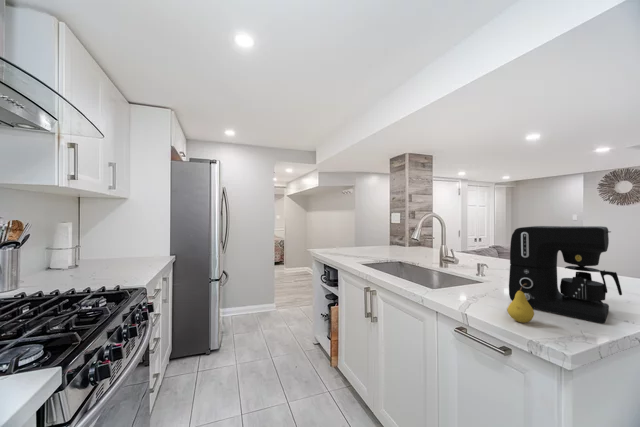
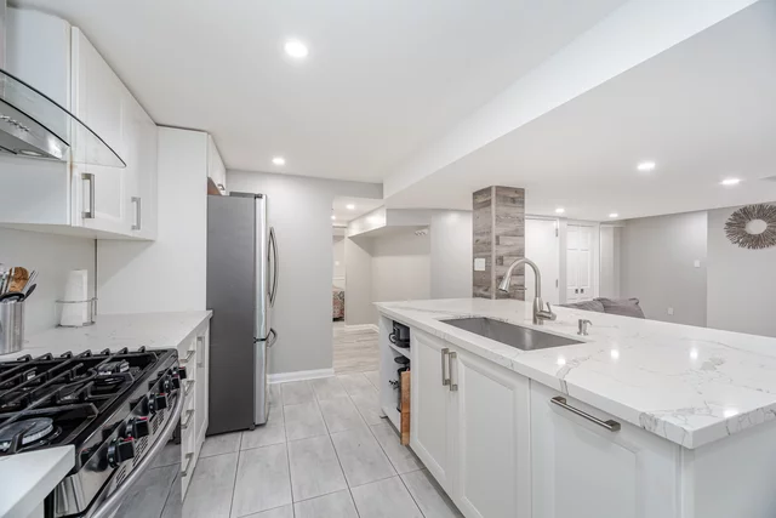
- coffee maker (565, 267)
- fruit (520, 302)
